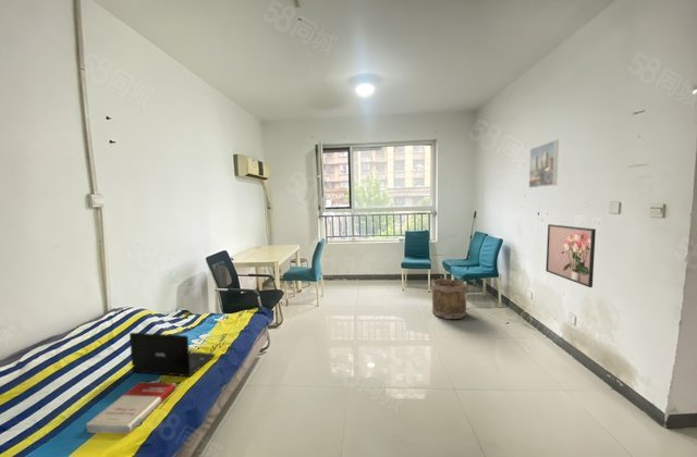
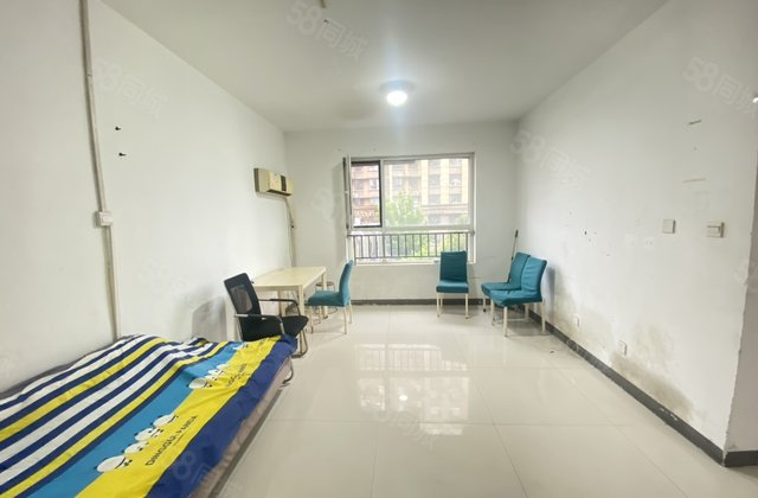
- laptop (174, 344)
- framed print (542, 165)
- bucket (448, 296)
- book (135, 405)
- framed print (567, 252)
